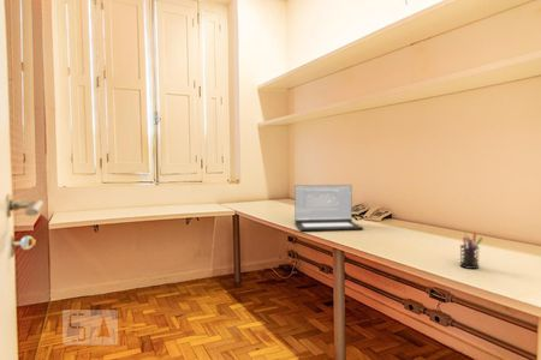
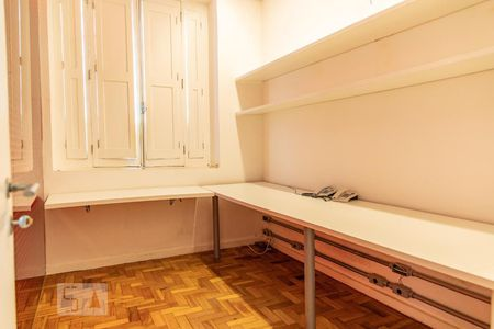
- laptop (327, 206)
- pen holder (471, 248)
